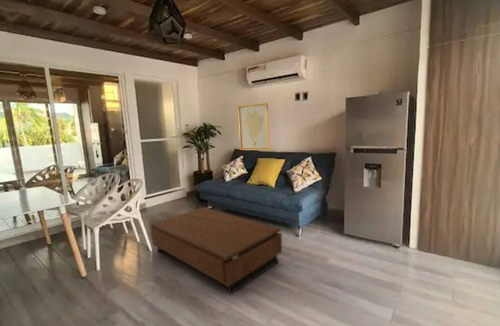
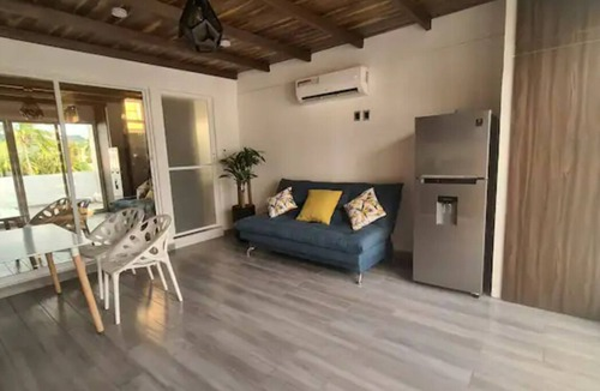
- coffee table (212, 241)
- wall art (253, 127)
